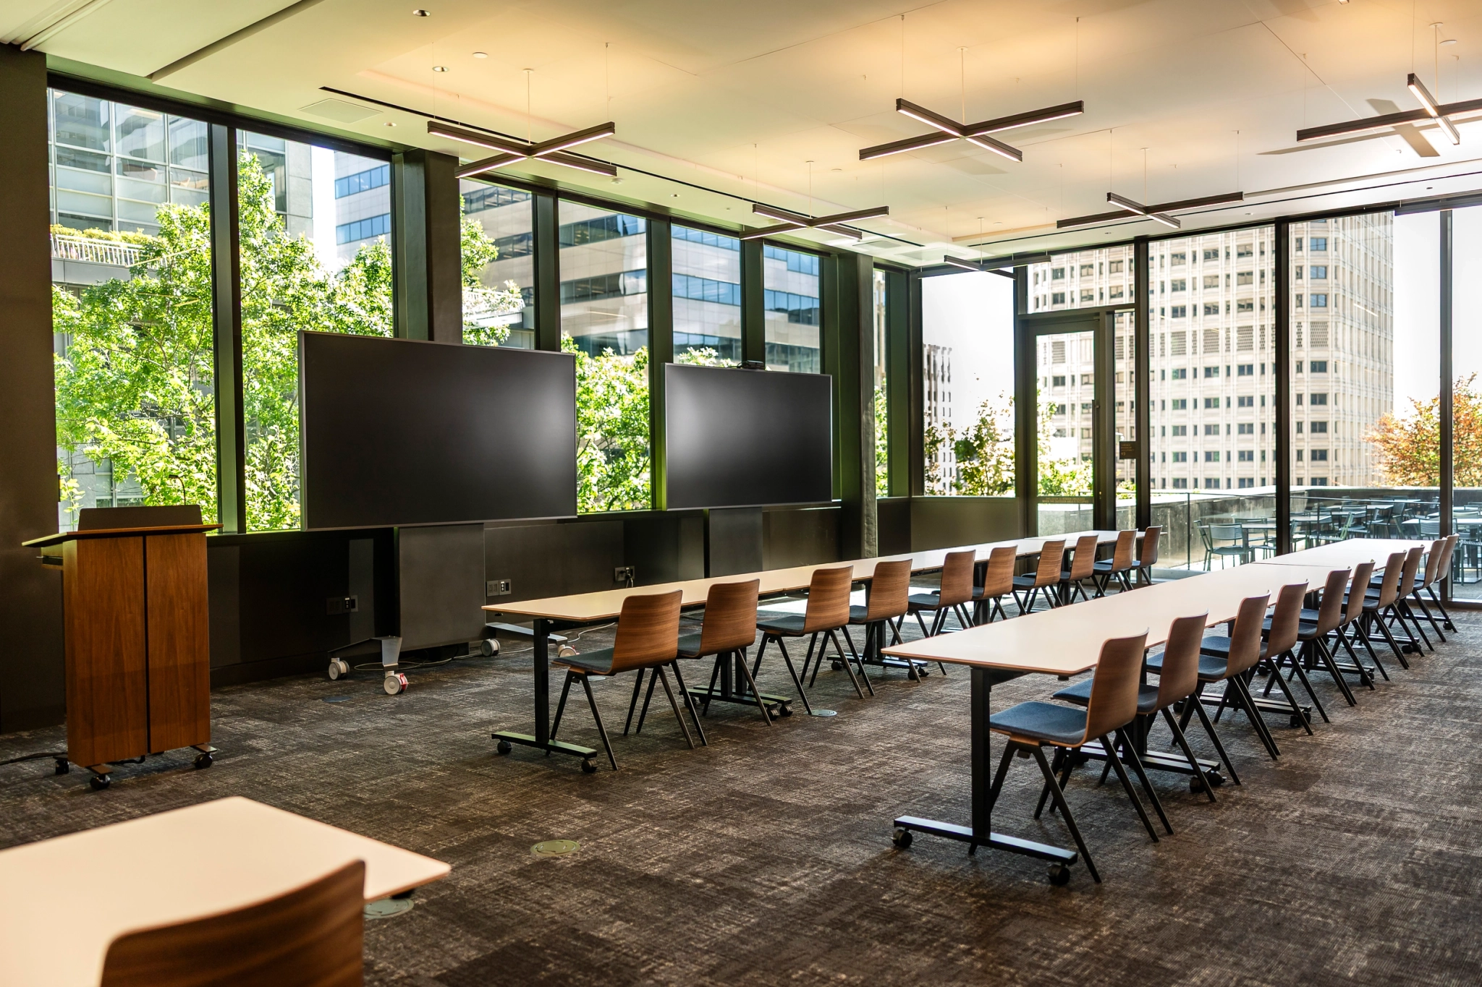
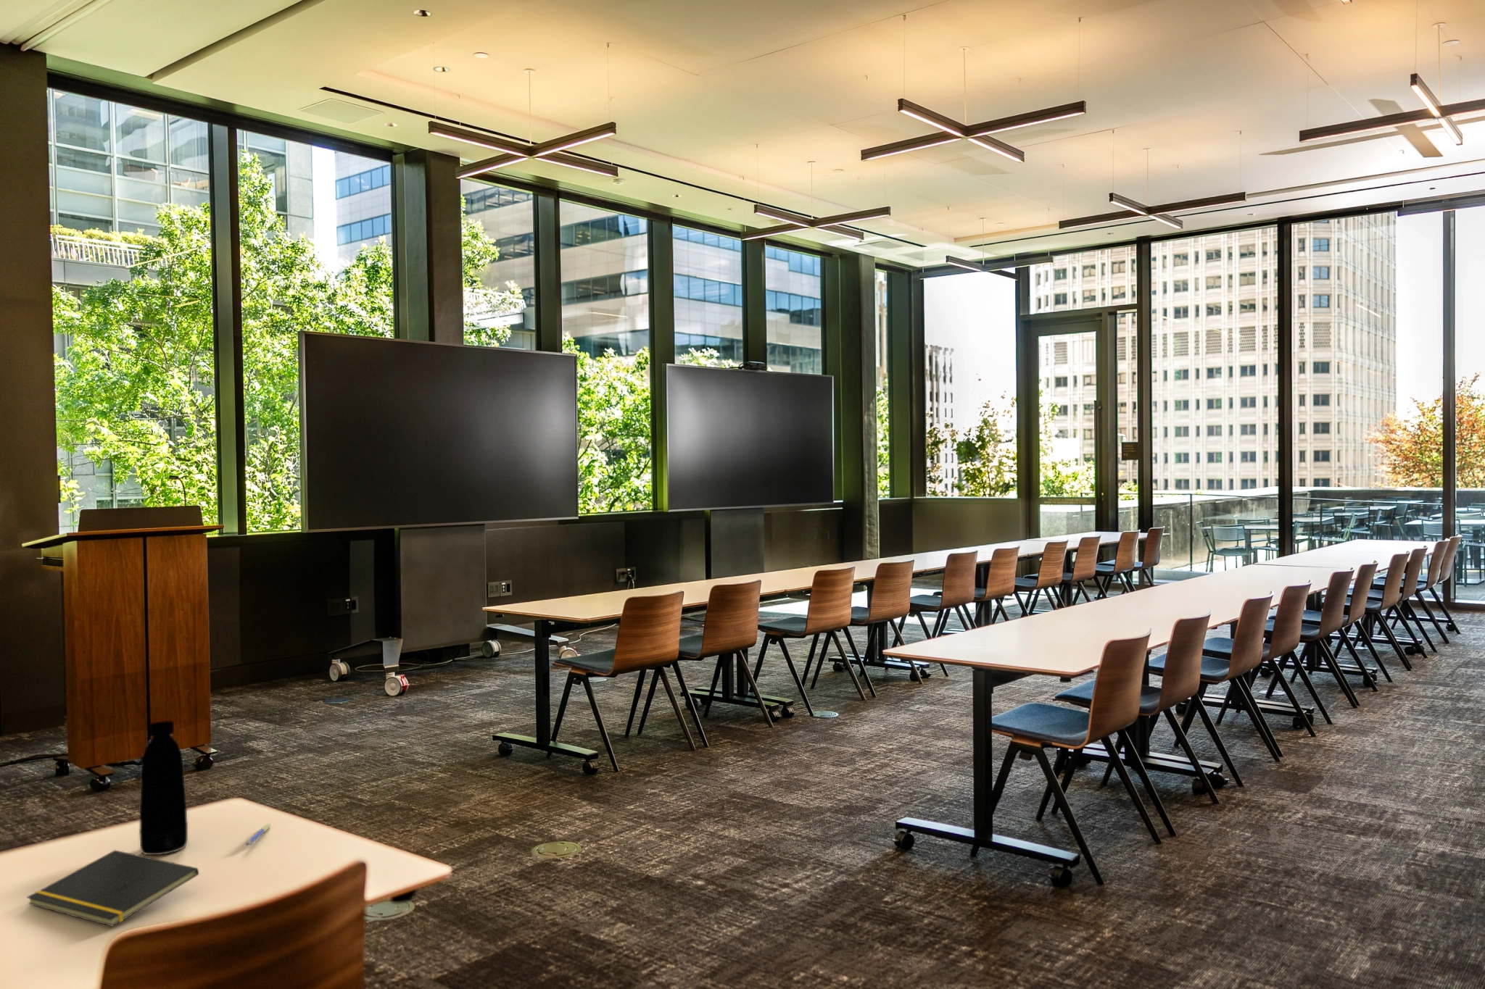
+ pen (258, 833)
+ bottle (162, 786)
+ notepad (114, 885)
